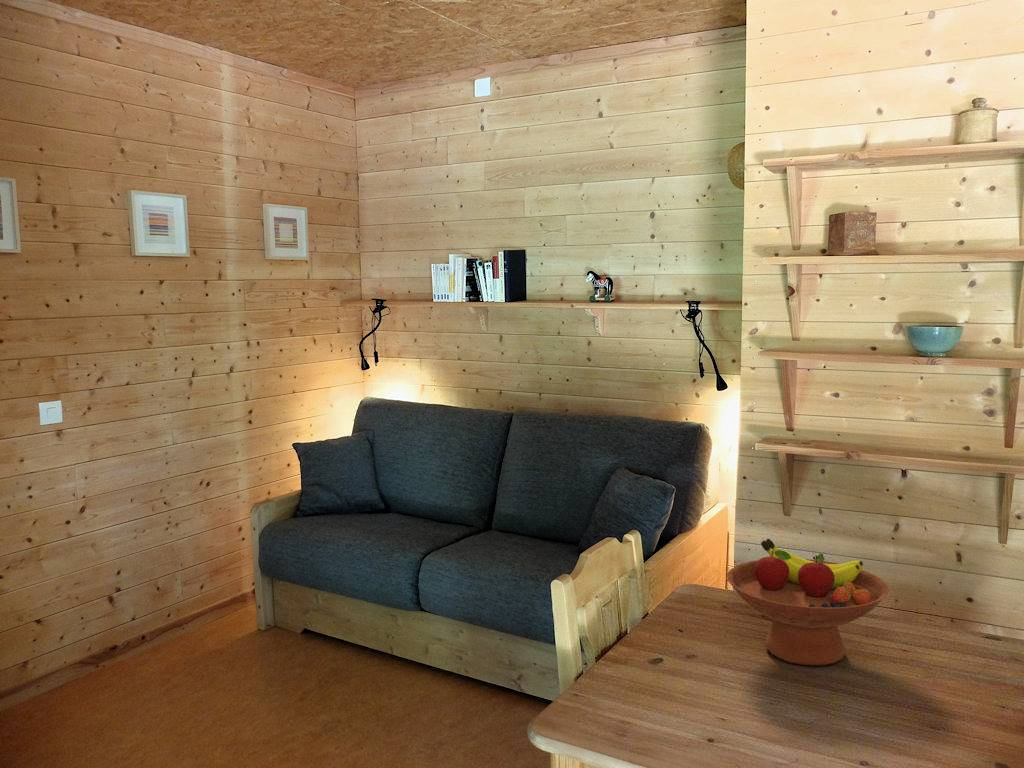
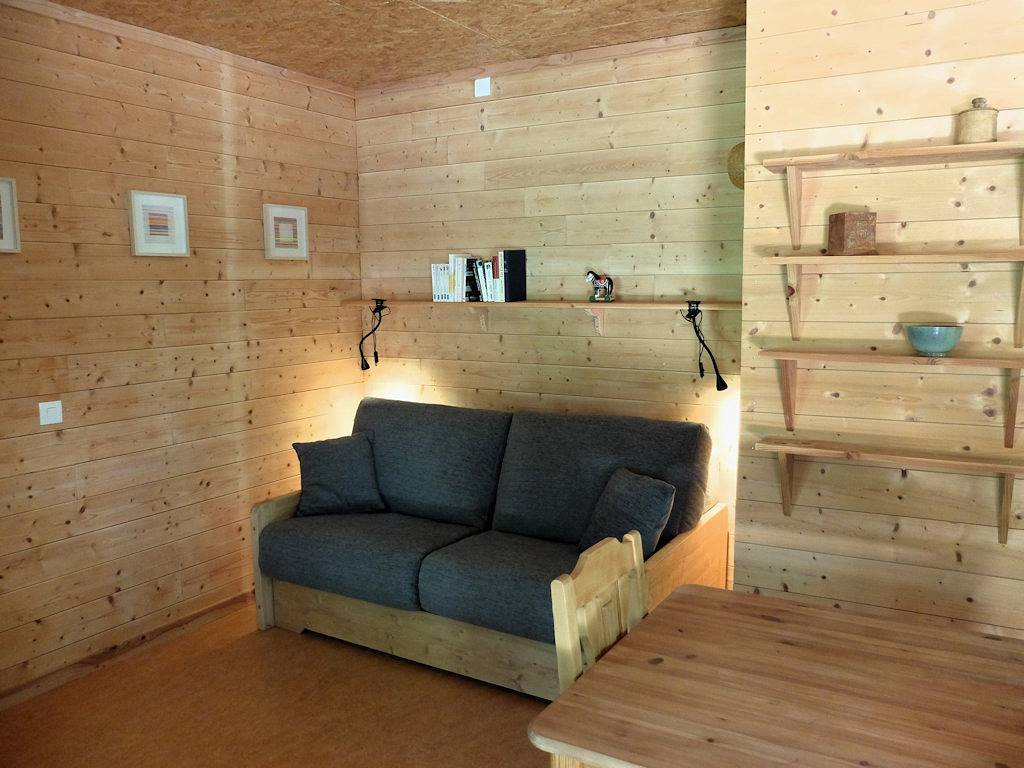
- fruit bowl (805, 602)
